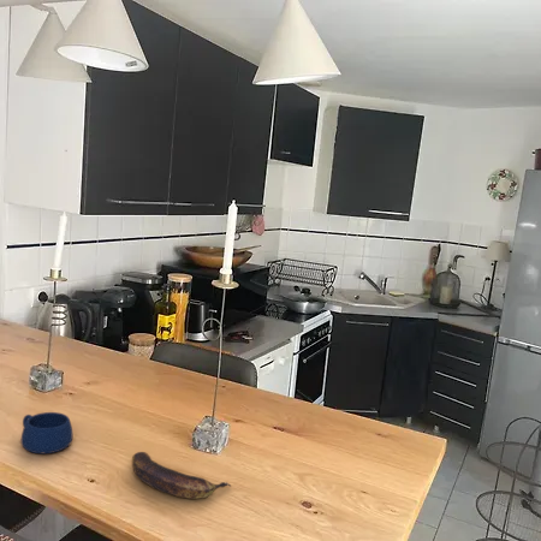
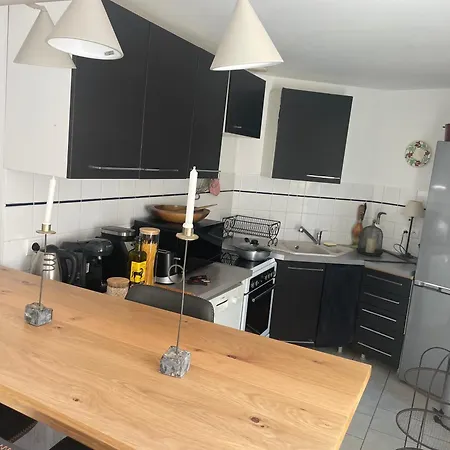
- mug (43, 430)
- banana (172, 472)
